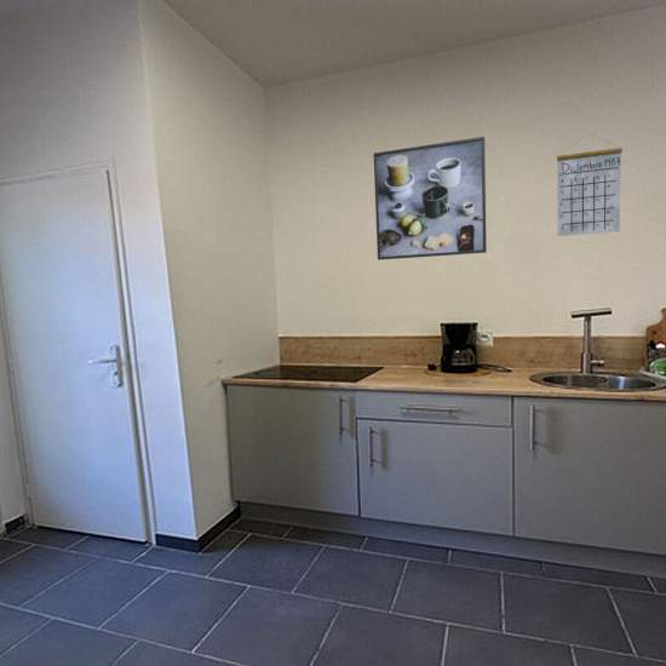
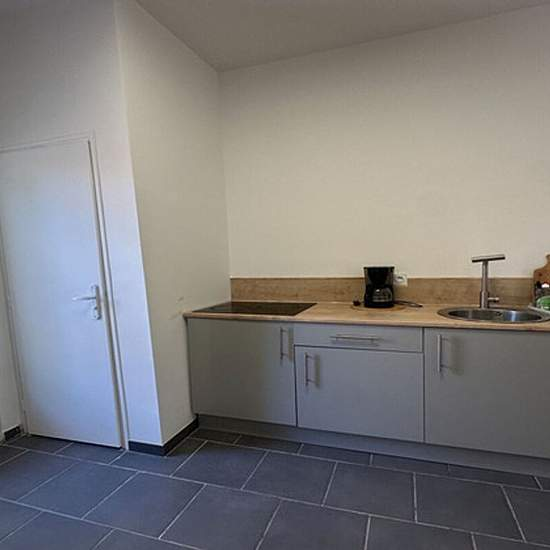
- calendar (589, 183)
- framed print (427, 201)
